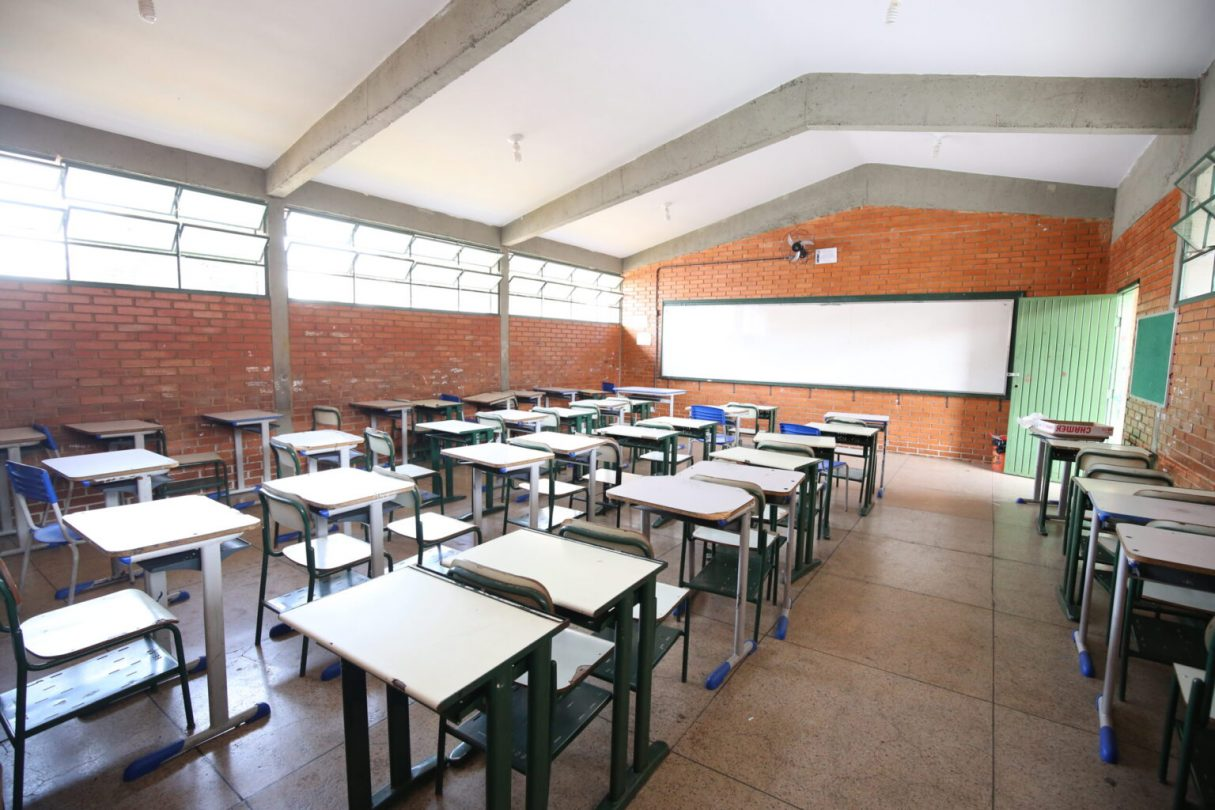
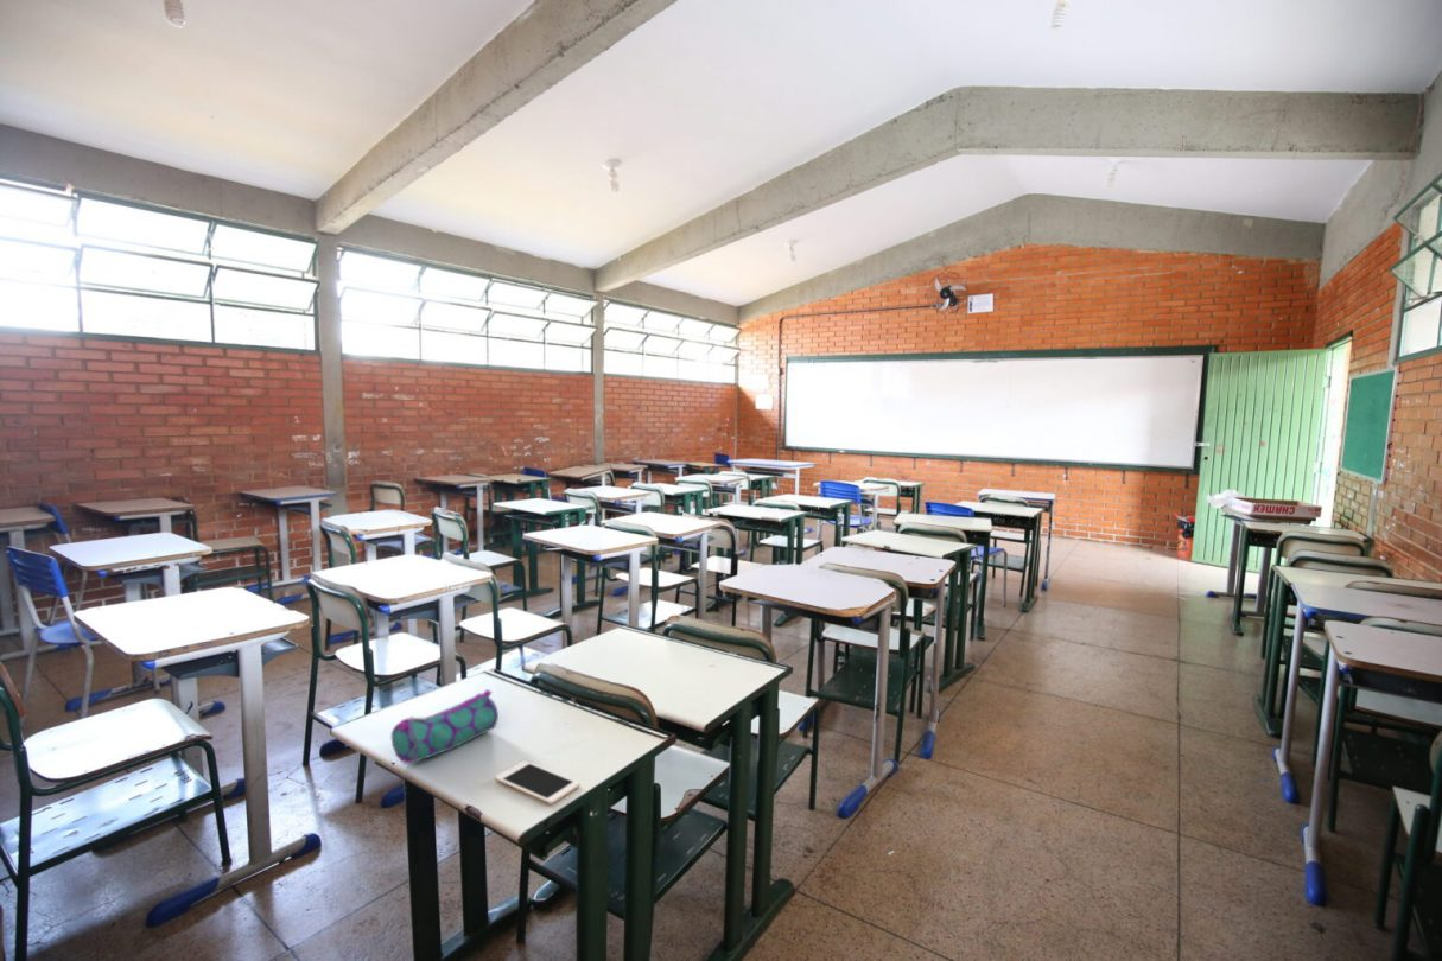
+ pencil case (447, 725)
+ cell phone (536, 781)
